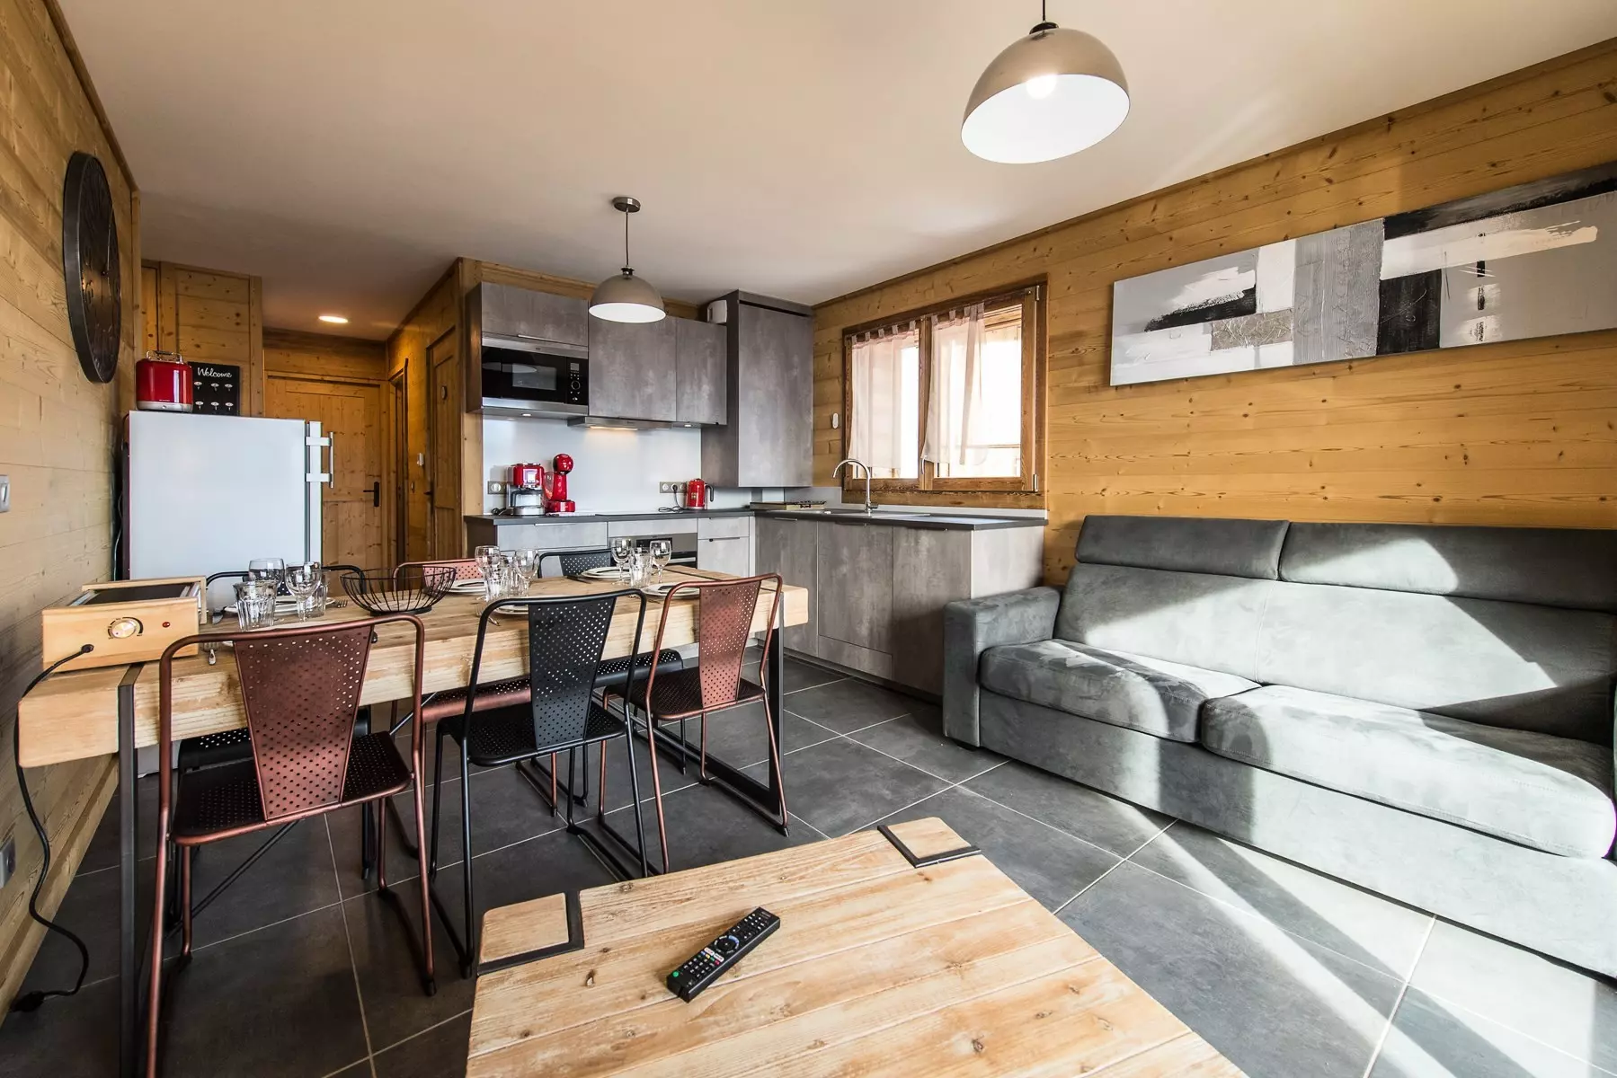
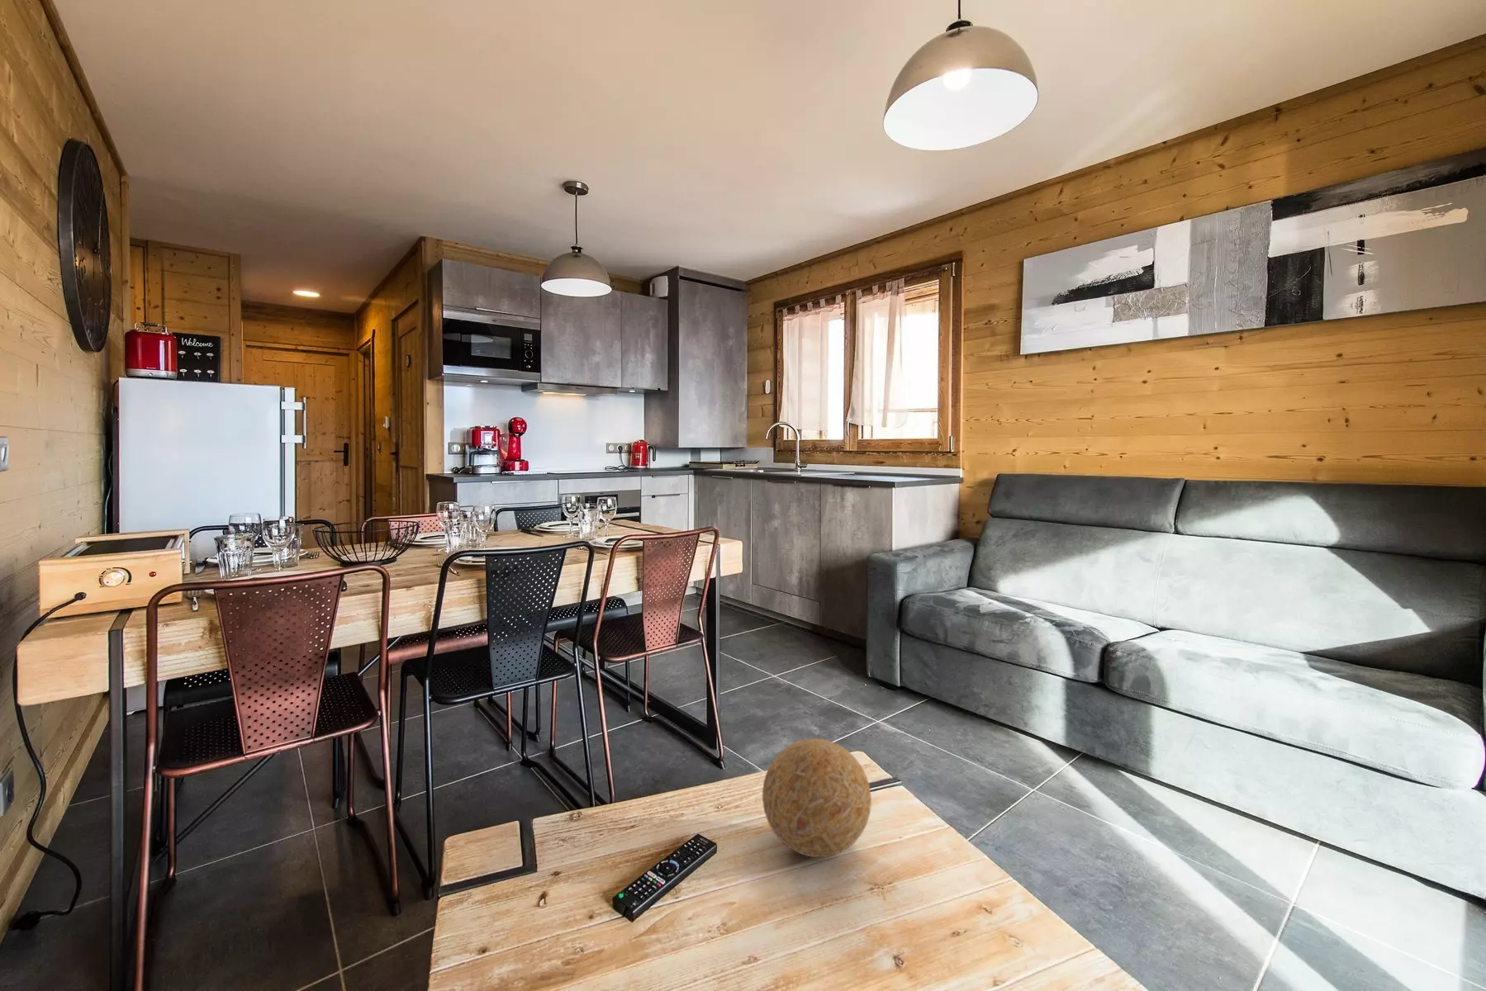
+ decorative ball (816, 795)
